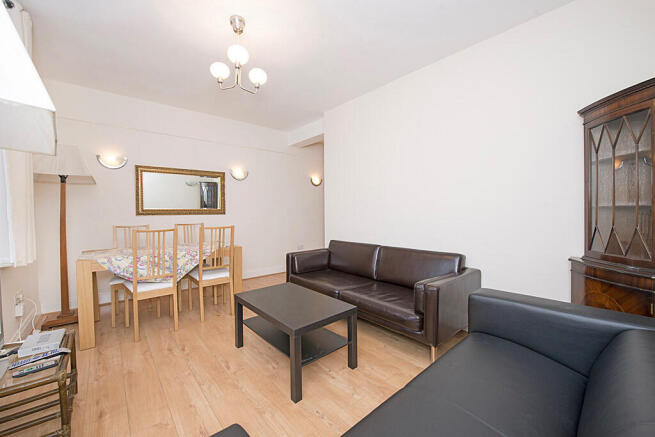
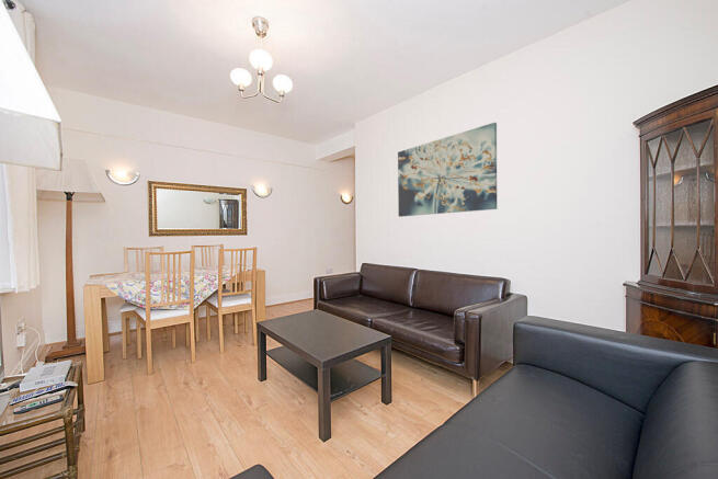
+ wall art (440, 176)
